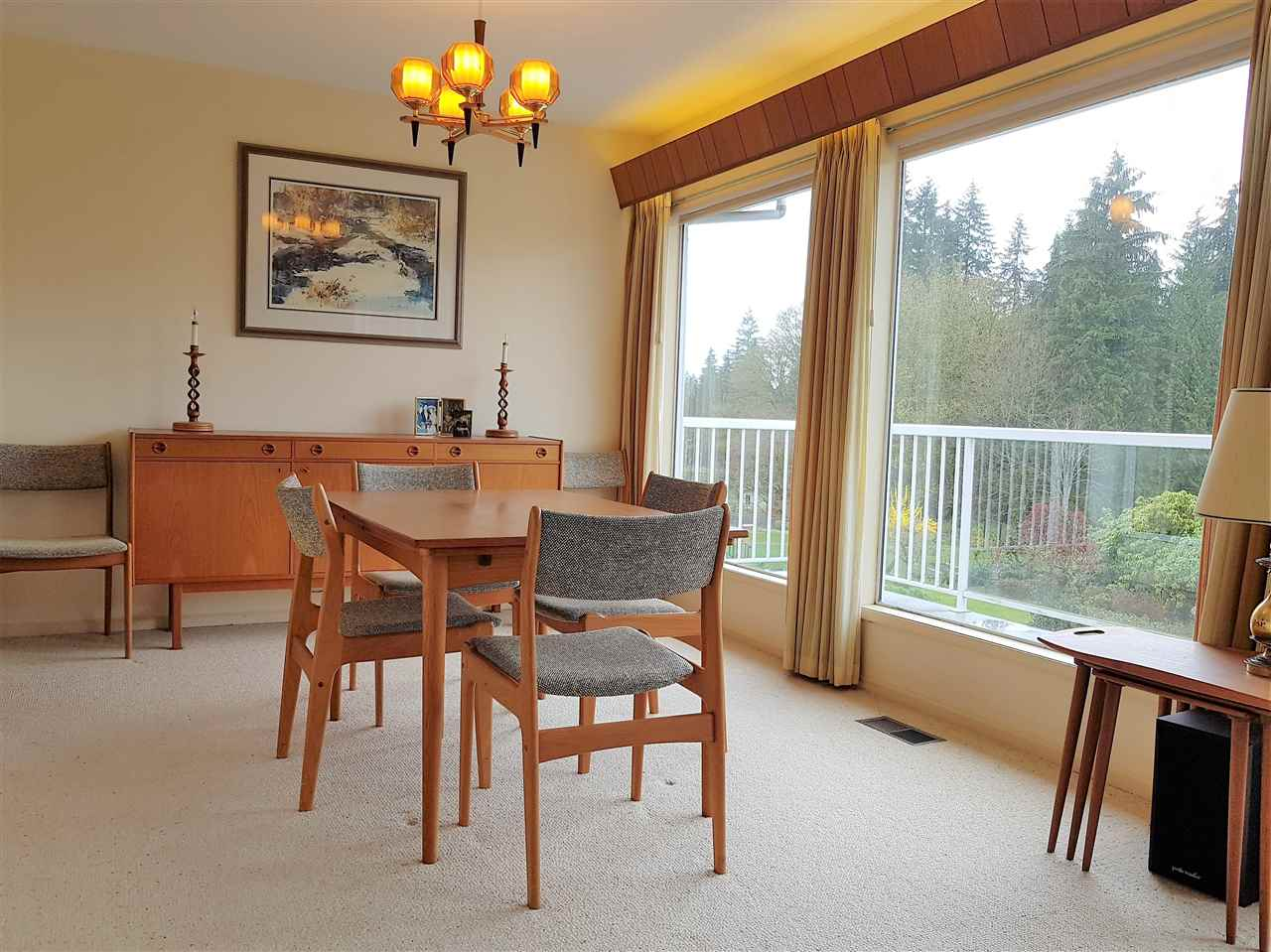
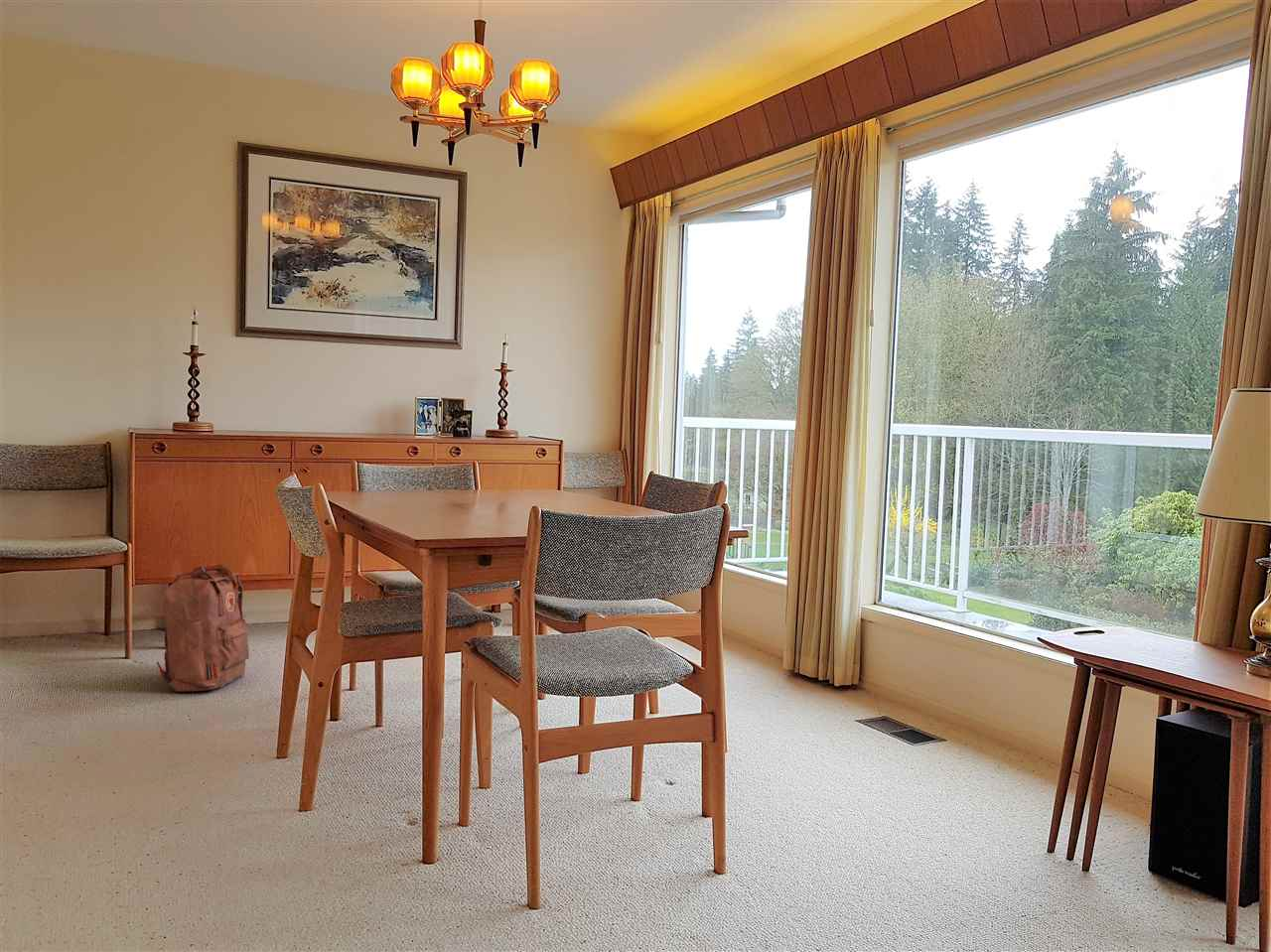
+ backpack (201, 623)
